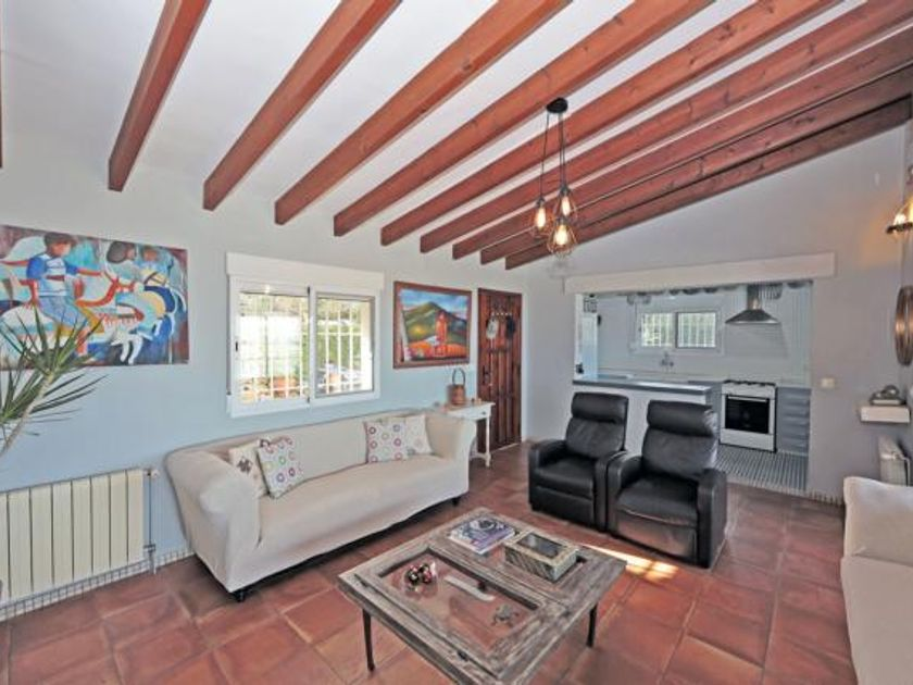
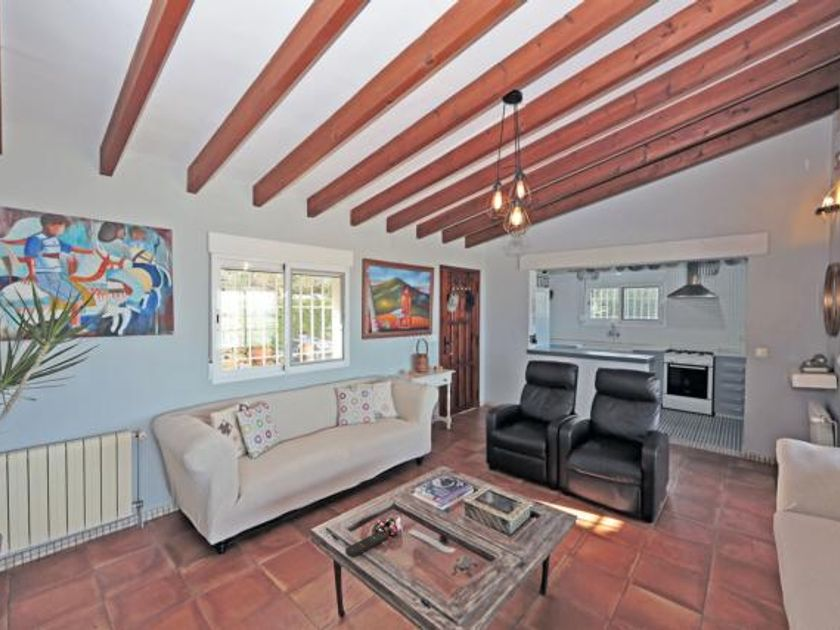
+ remote control (367, 543)
